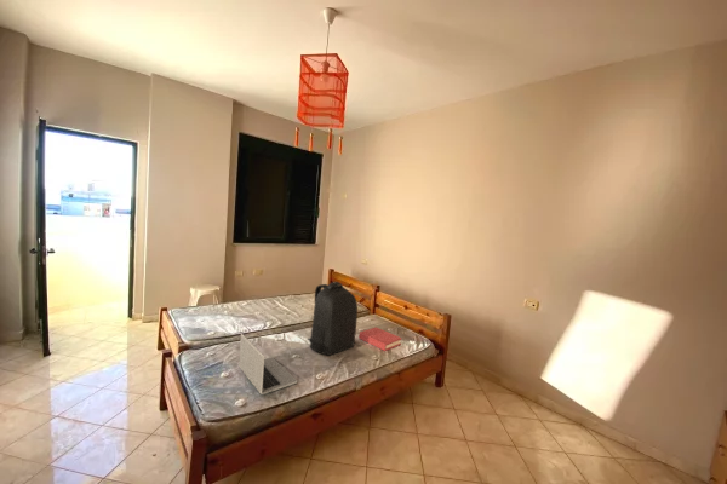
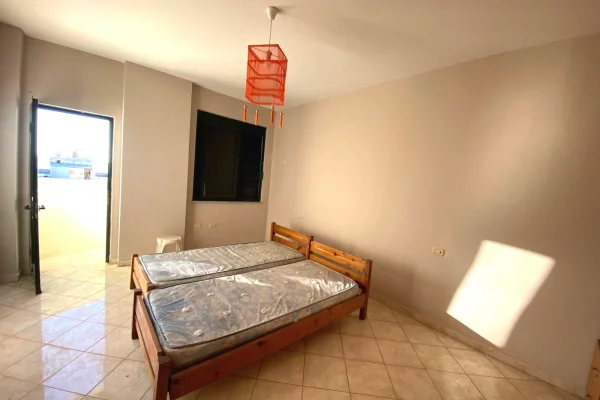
- backpack (331, 312)
- hardback book (379, 338)
- laptop (268, 358)
